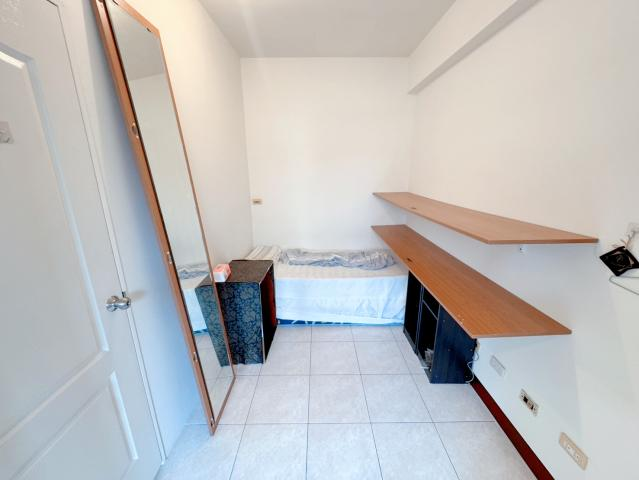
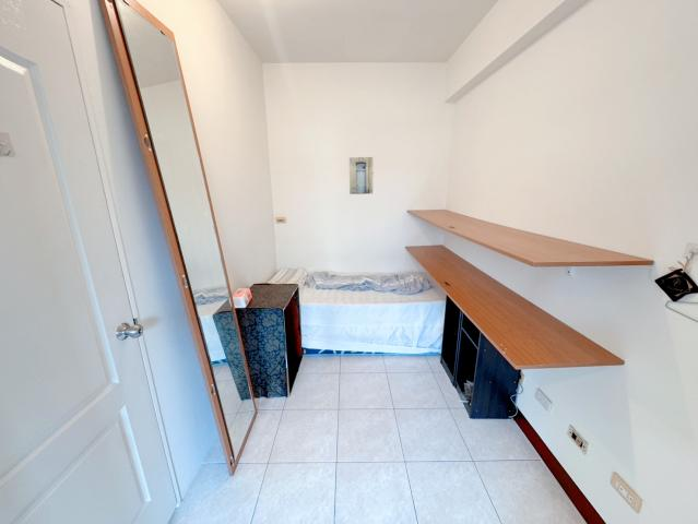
+ wall art (360, 176)
